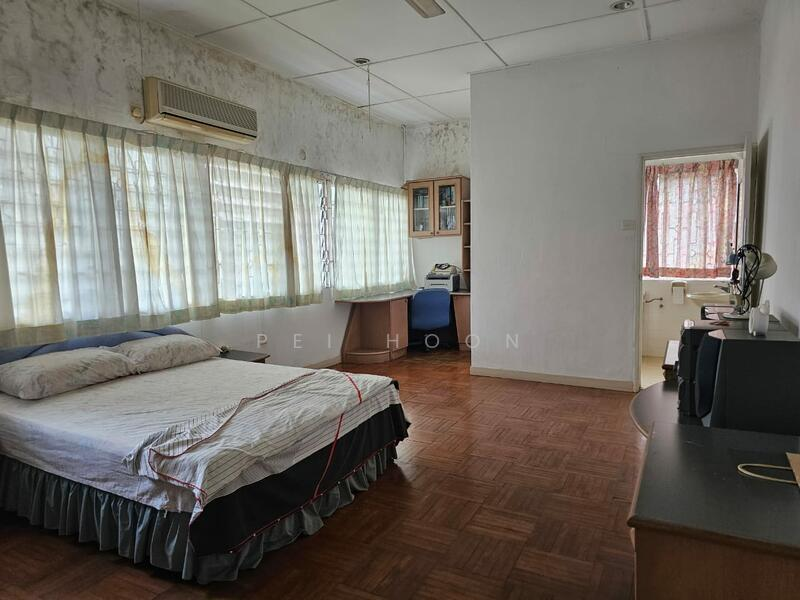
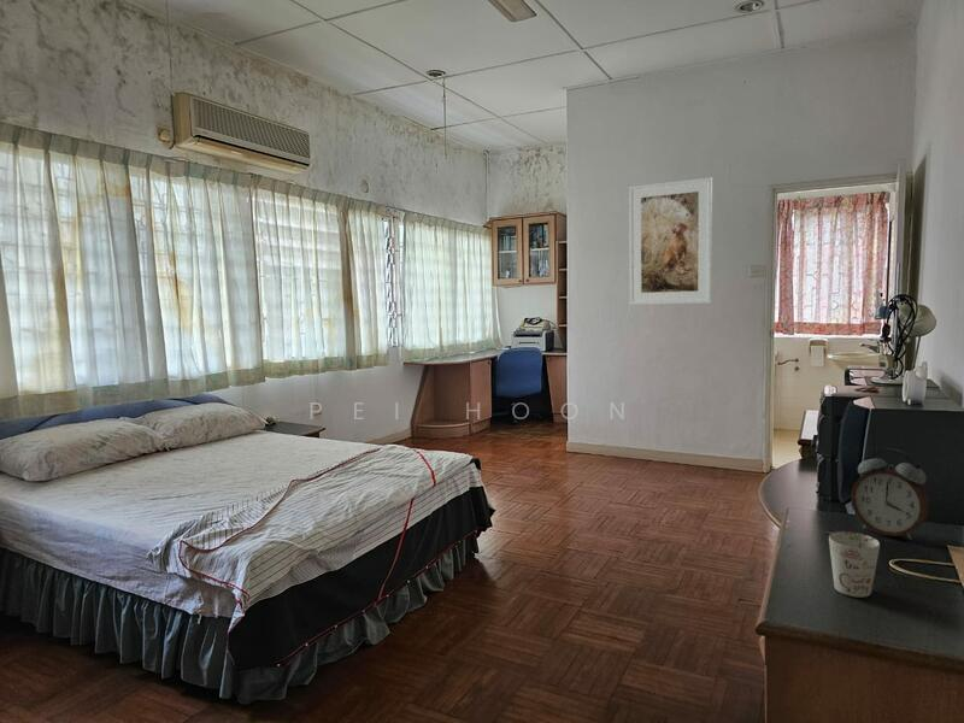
+ mug (856, 560)
+ alarm clock (889, 490)
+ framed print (669, 243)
